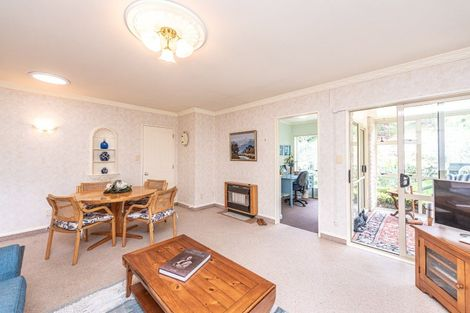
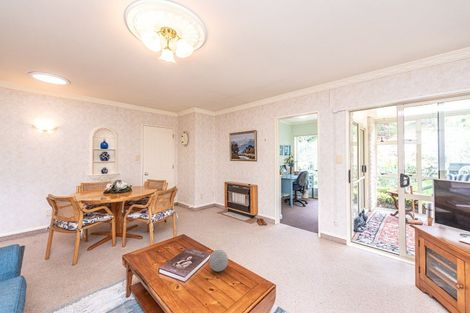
+ decorative ball (218, 260)
